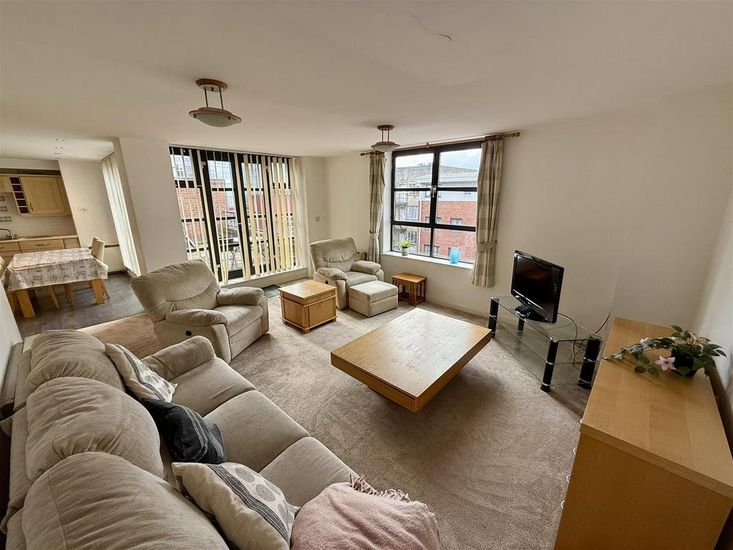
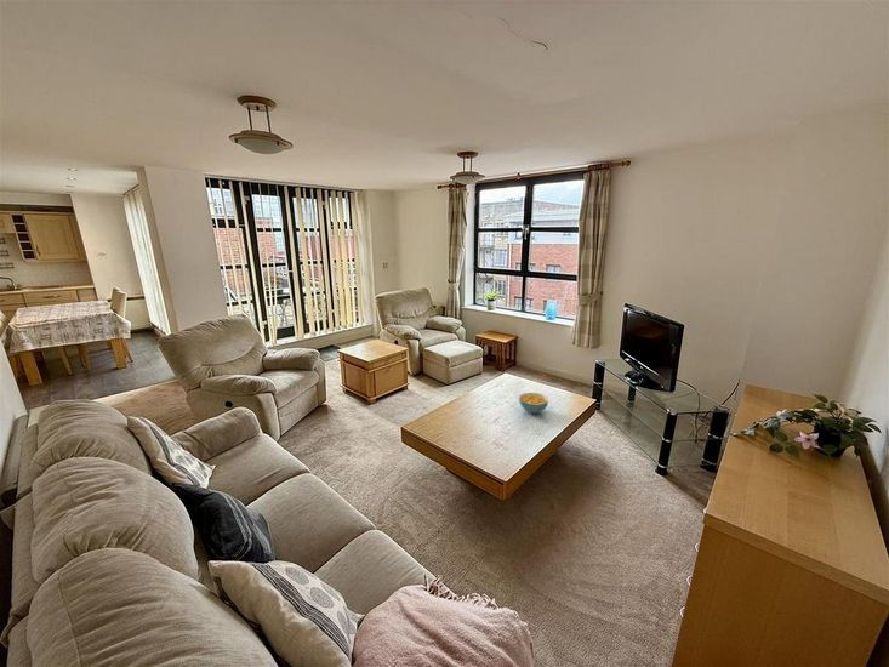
+ cereal bowl (532, 404)
